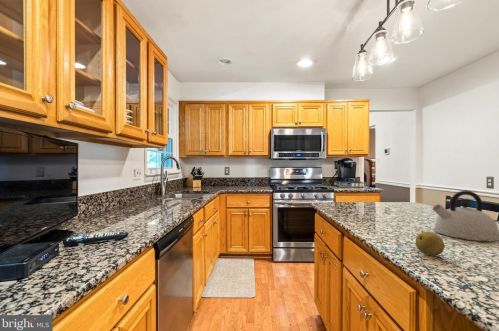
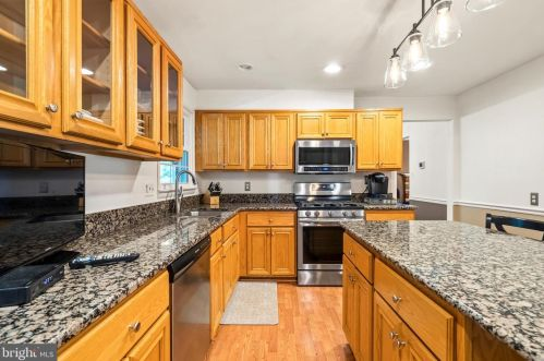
- kettle (462, 212)
- fruit (429, 243)
